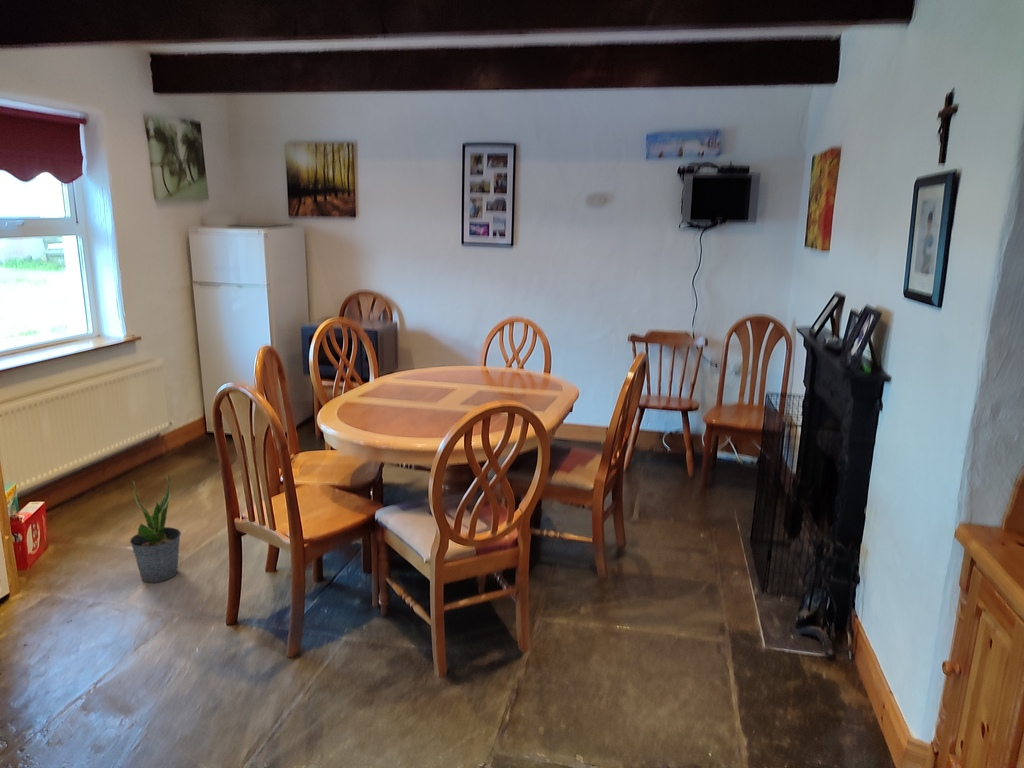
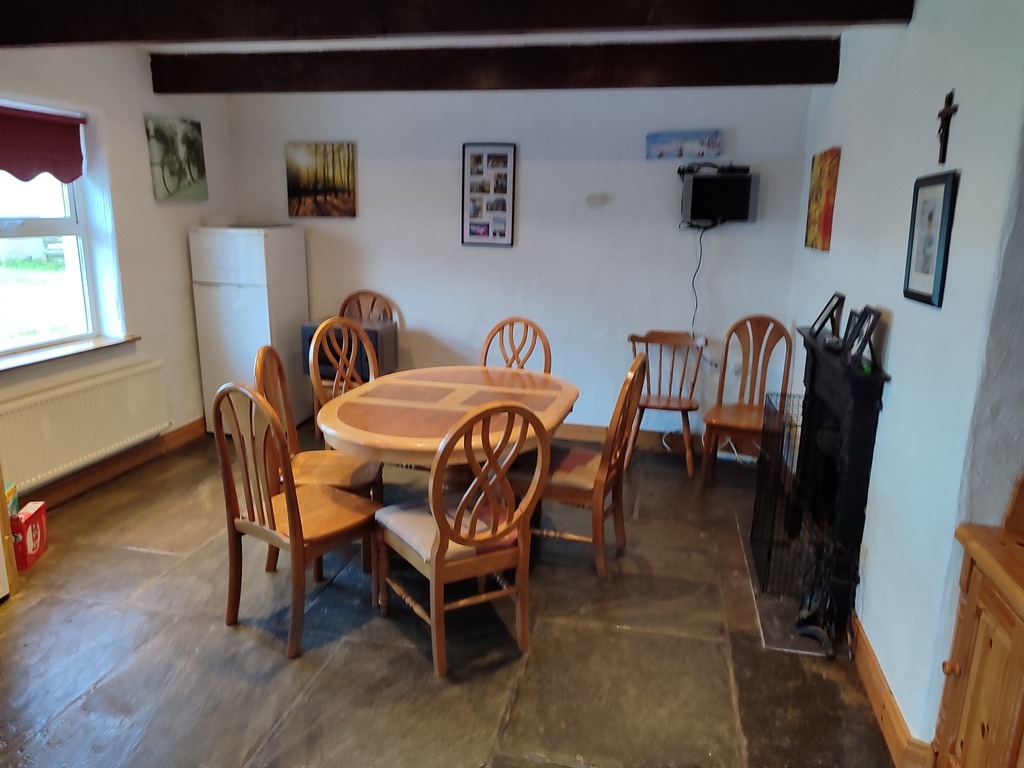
- potted plant (154, 528)
